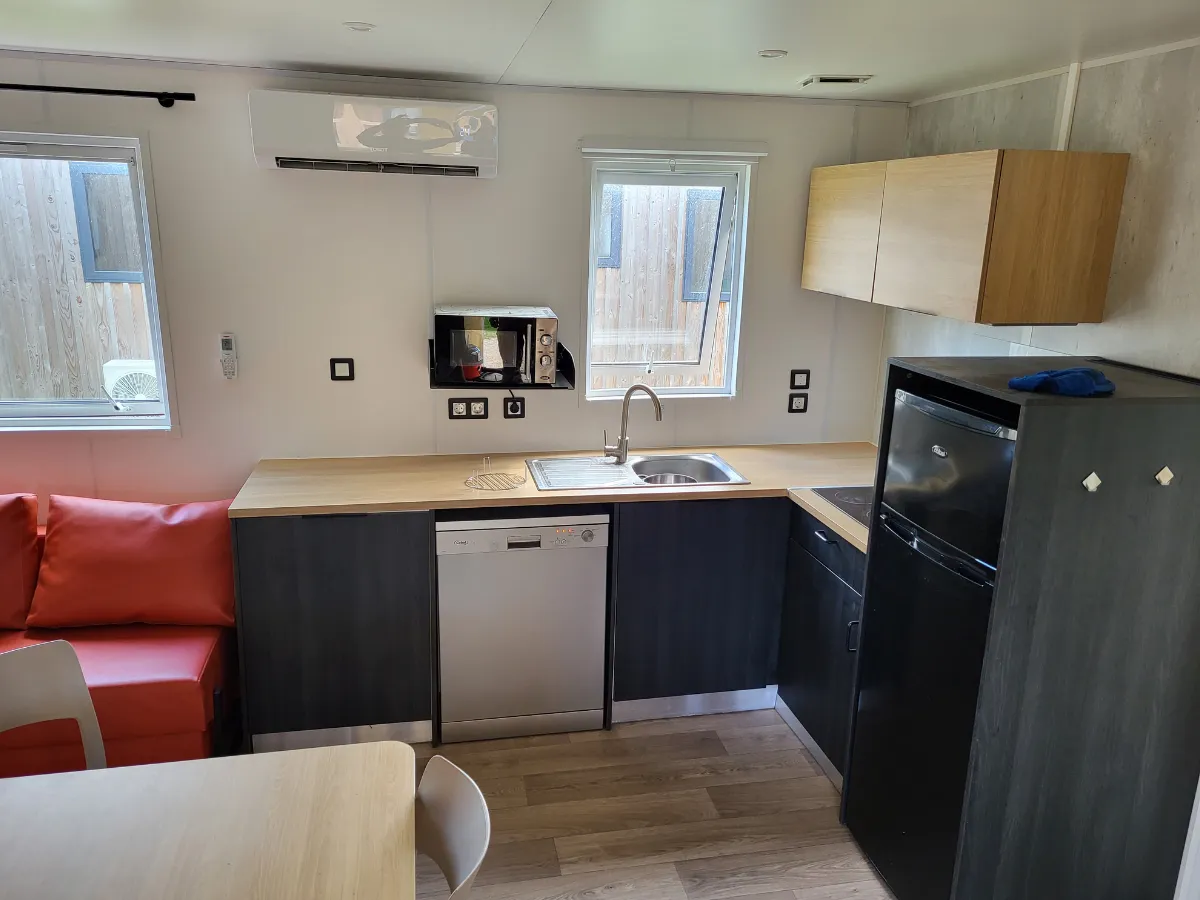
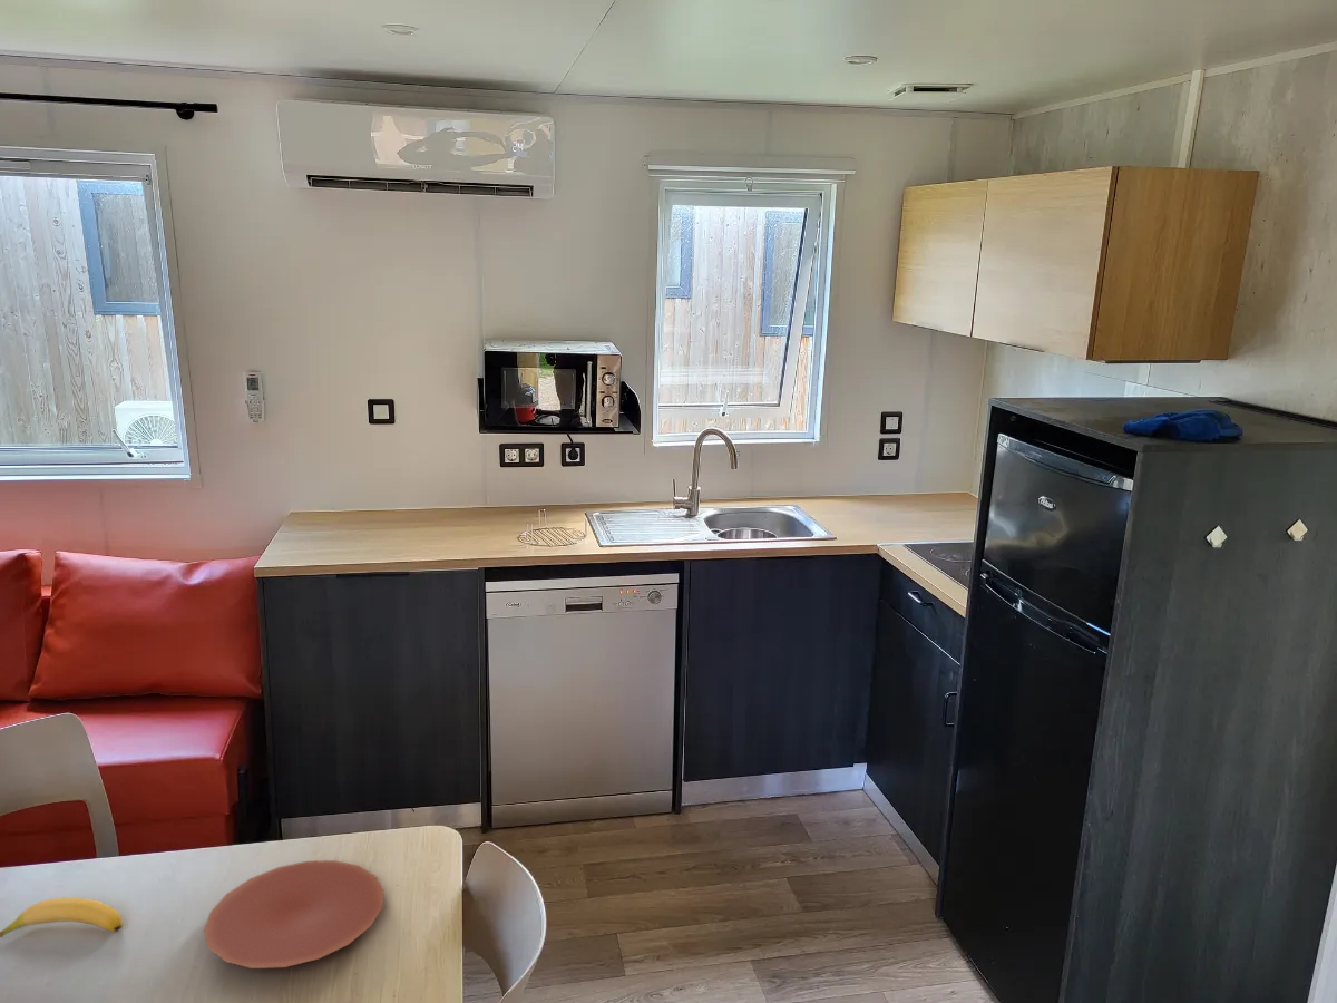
+ plate (296, 915)
+ banana (66, 918)
